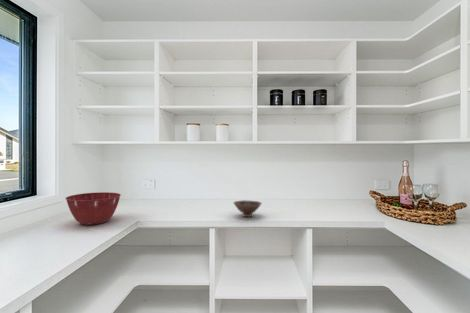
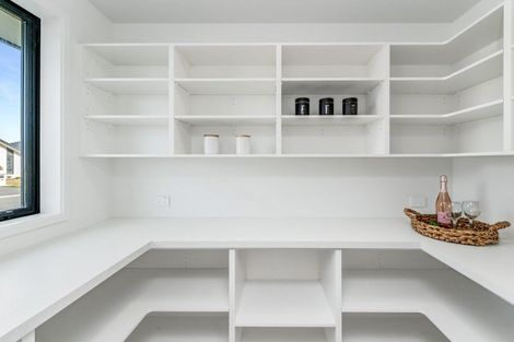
- mixing bowl (94, 208)
- bowl (247, 209)
